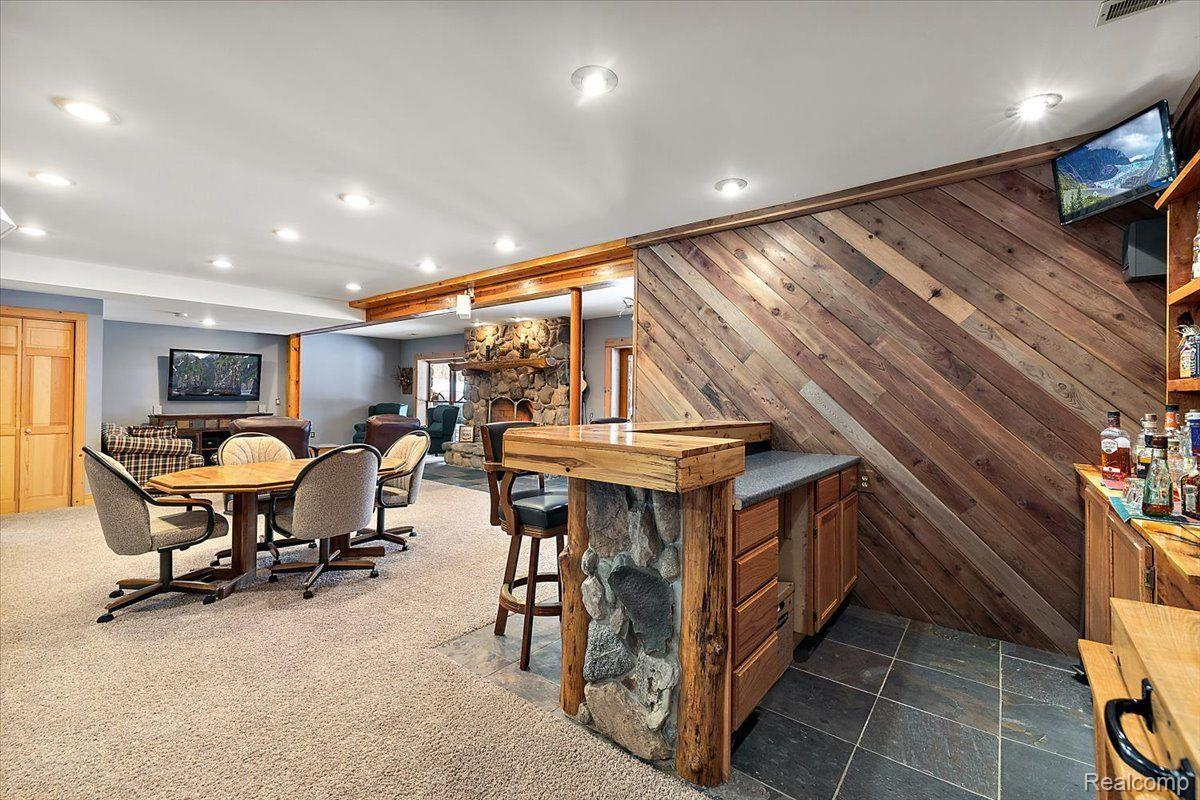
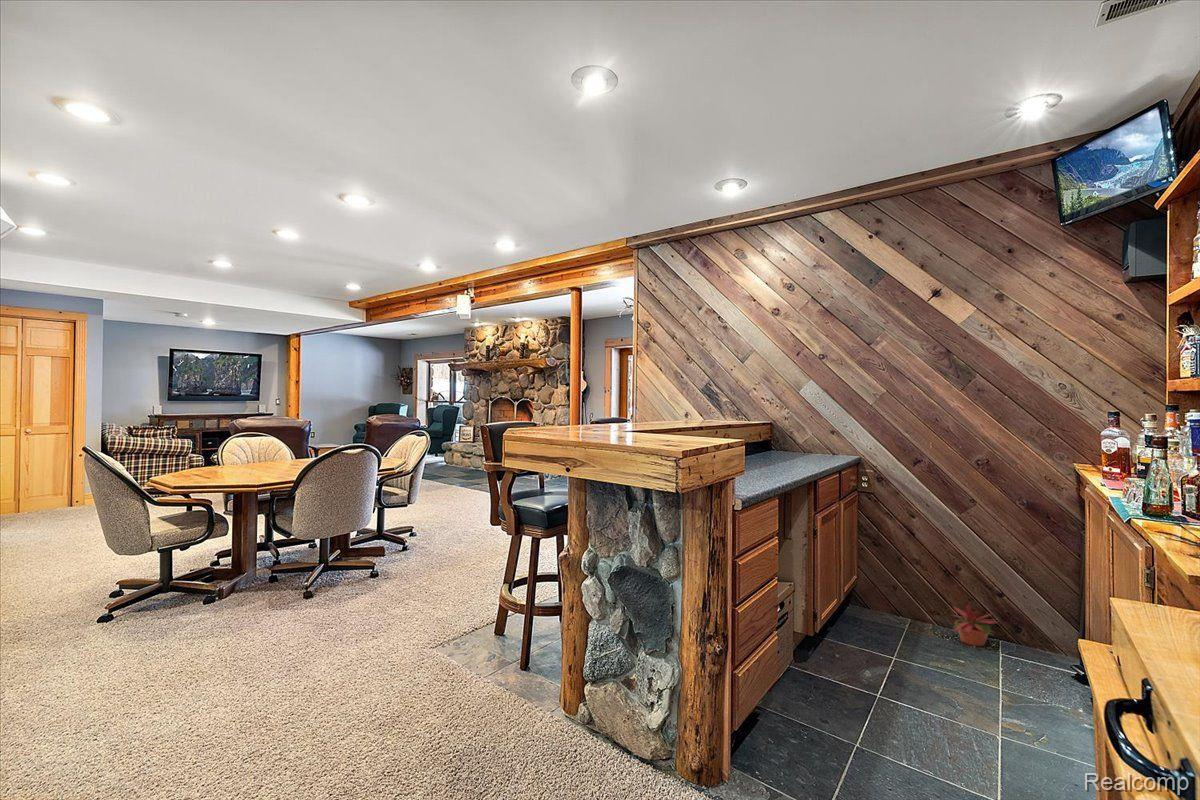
+ potted plant (972, 620)
